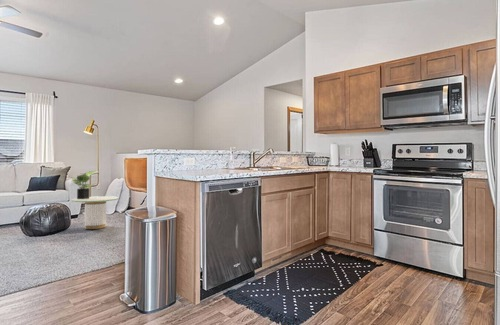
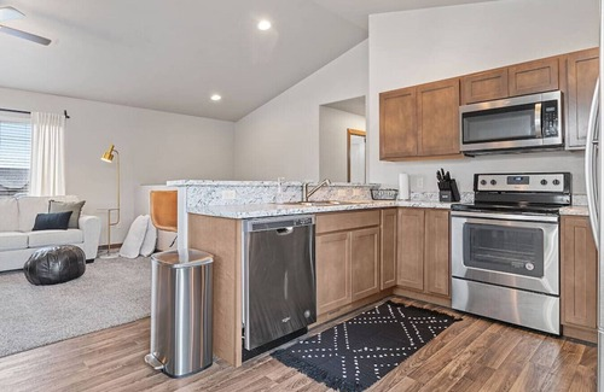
- potted plant (85, 184)
- side table (95, 212)
